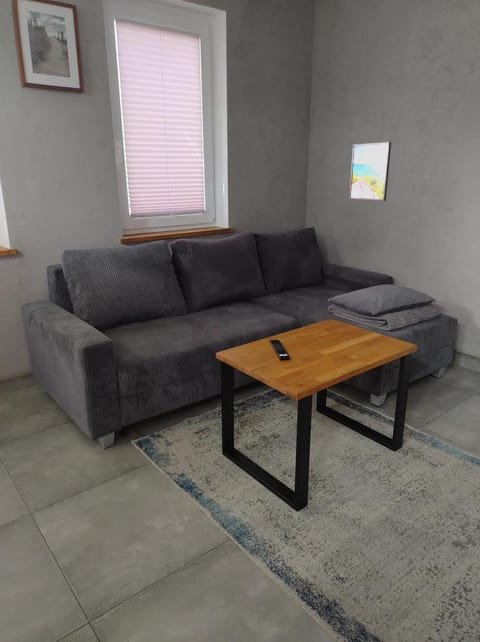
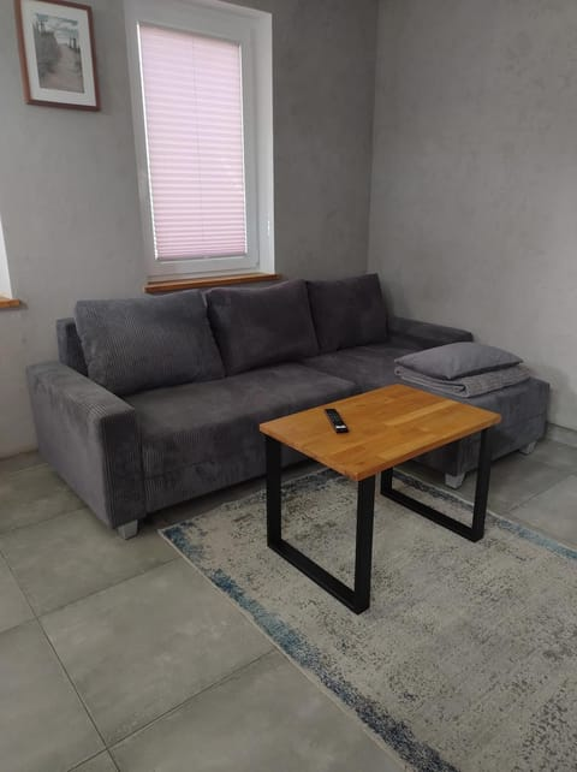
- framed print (369, 172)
